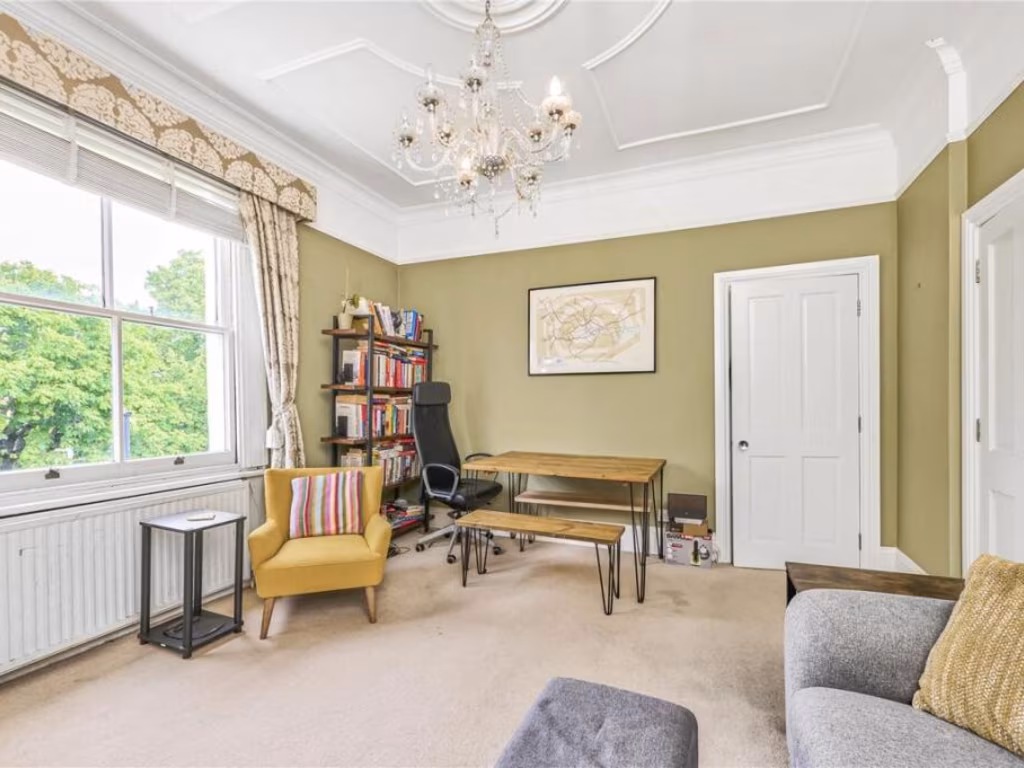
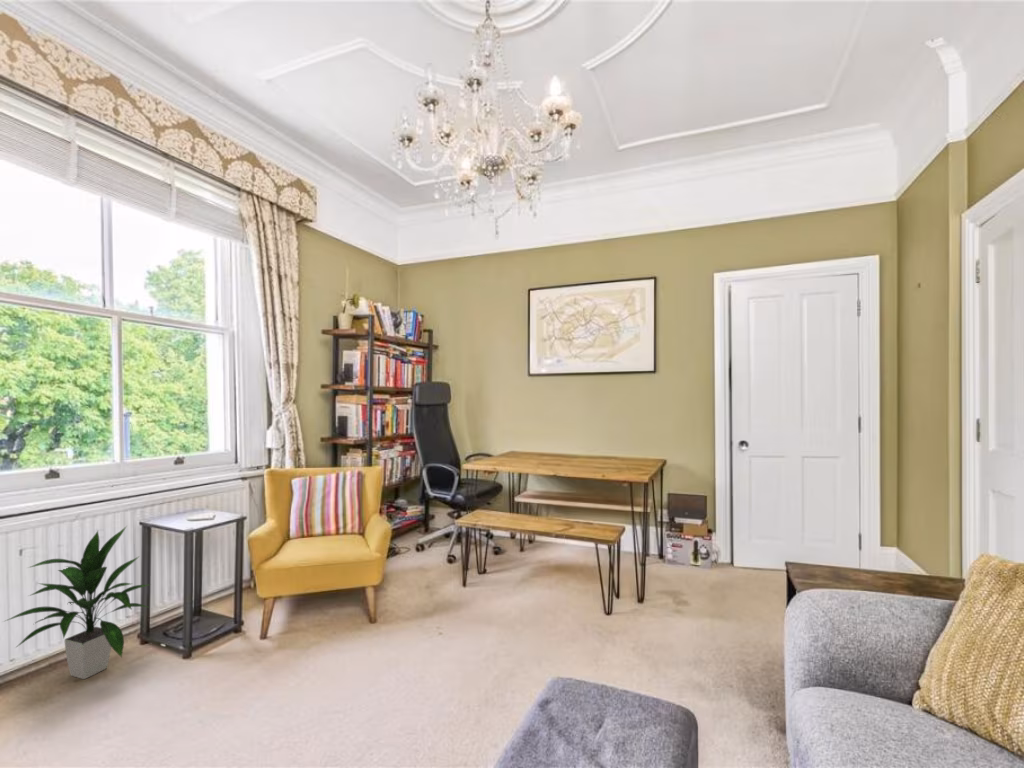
+ indoor plant (89, 604)
